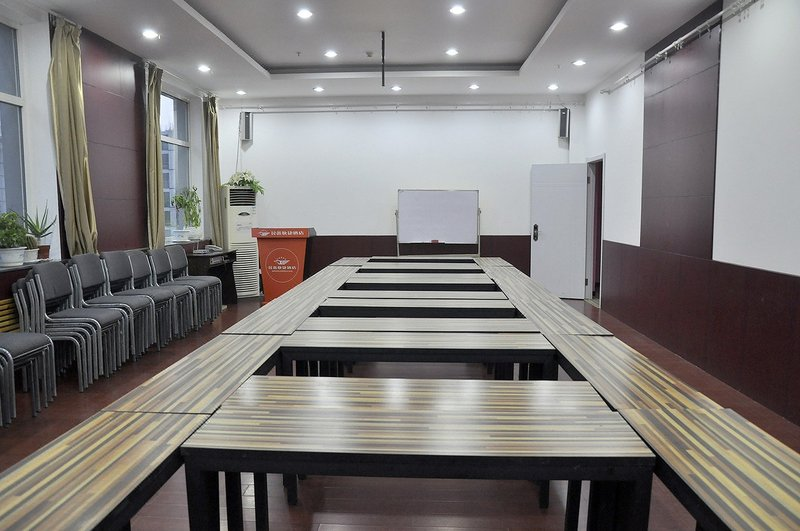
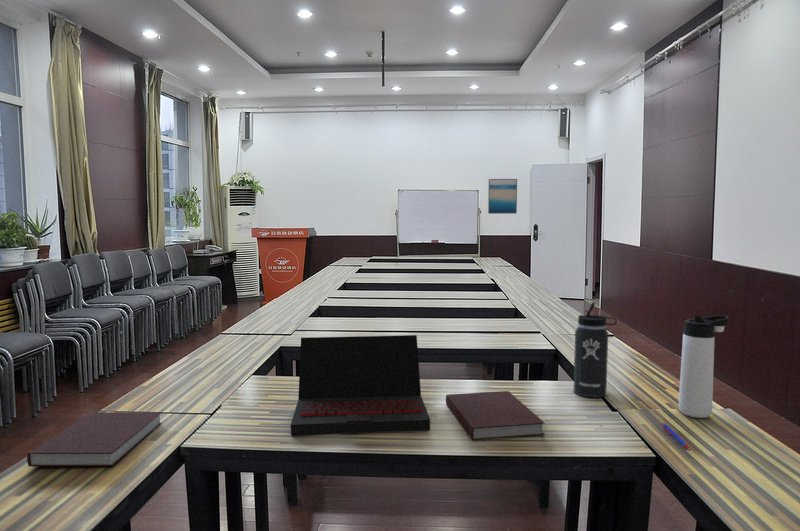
+ thermos bottle (594, 347)
+ wall art (502, 196)
+ thermos bottle (703, 365)
+ notebook (491, 413)
+ notebook (101, 436)
+ laptop (360, 379)
+ pen (675, 435)
